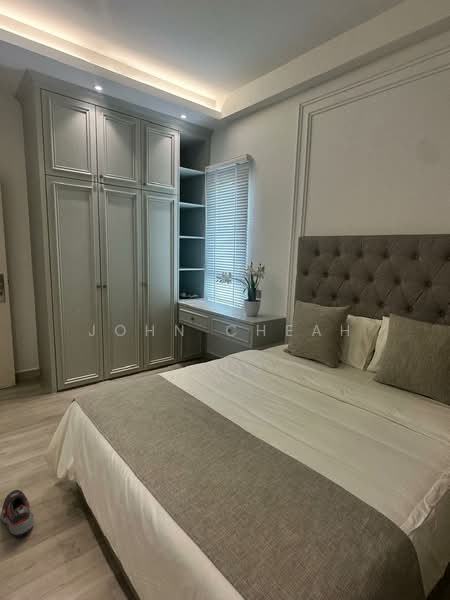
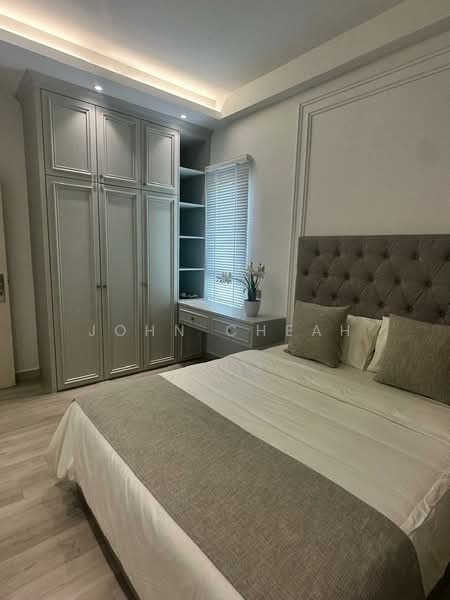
- shoe (16, 506)
